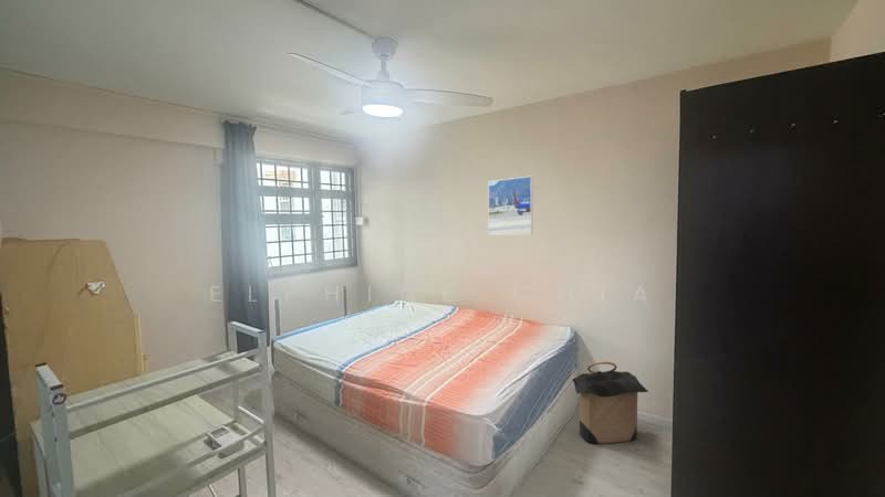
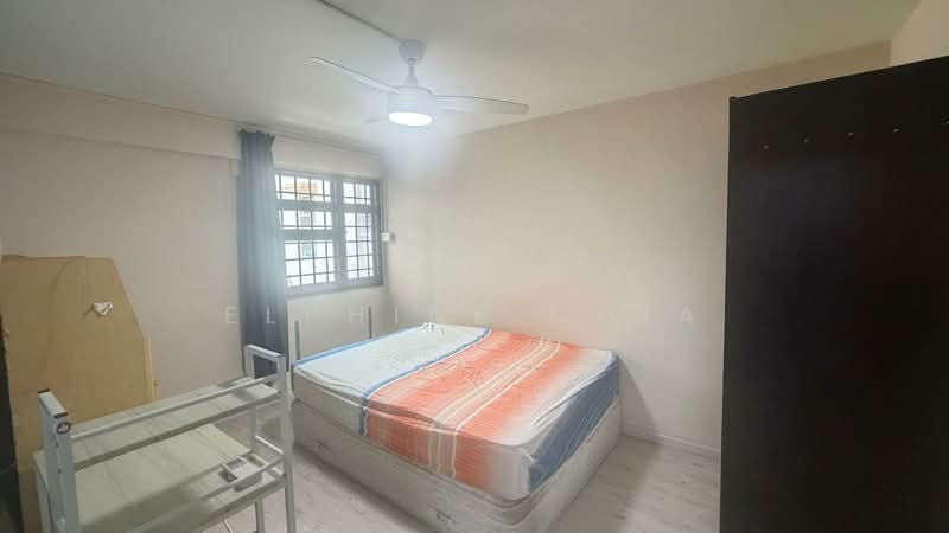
- laundry hamper (607, 395)
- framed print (509, 207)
